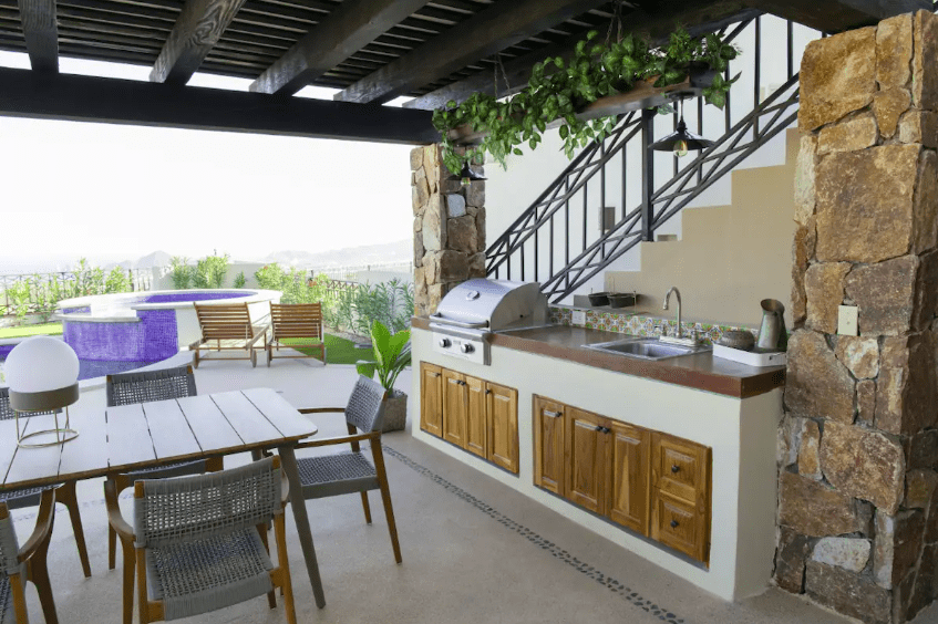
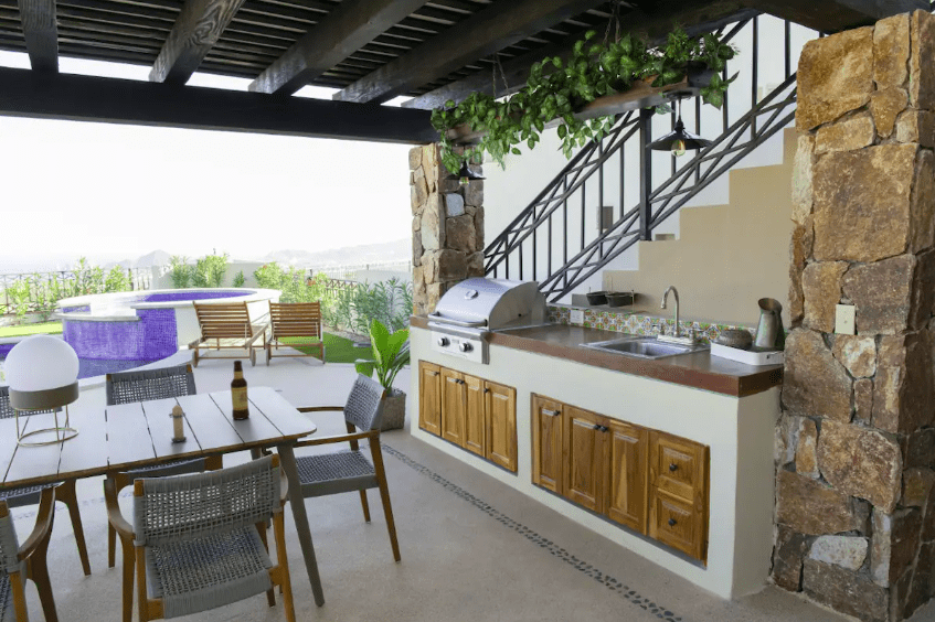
+ candle (178, 421)
+ bottle (238, 389)
